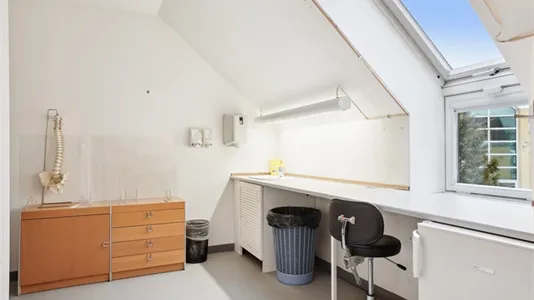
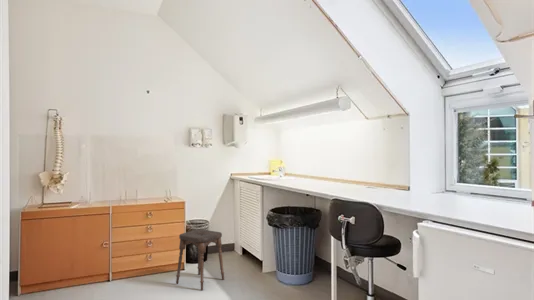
+ stool (200, 257)
